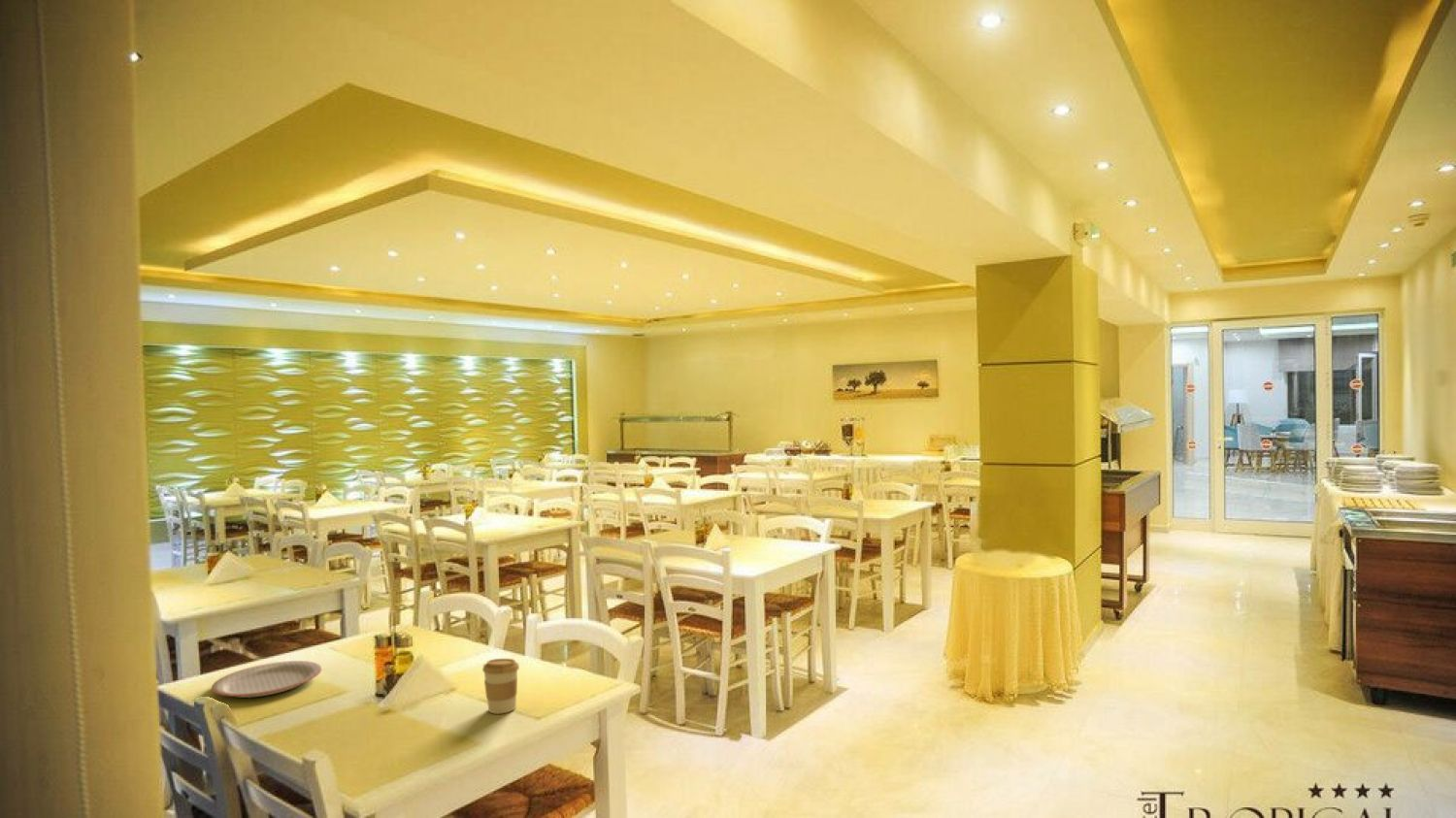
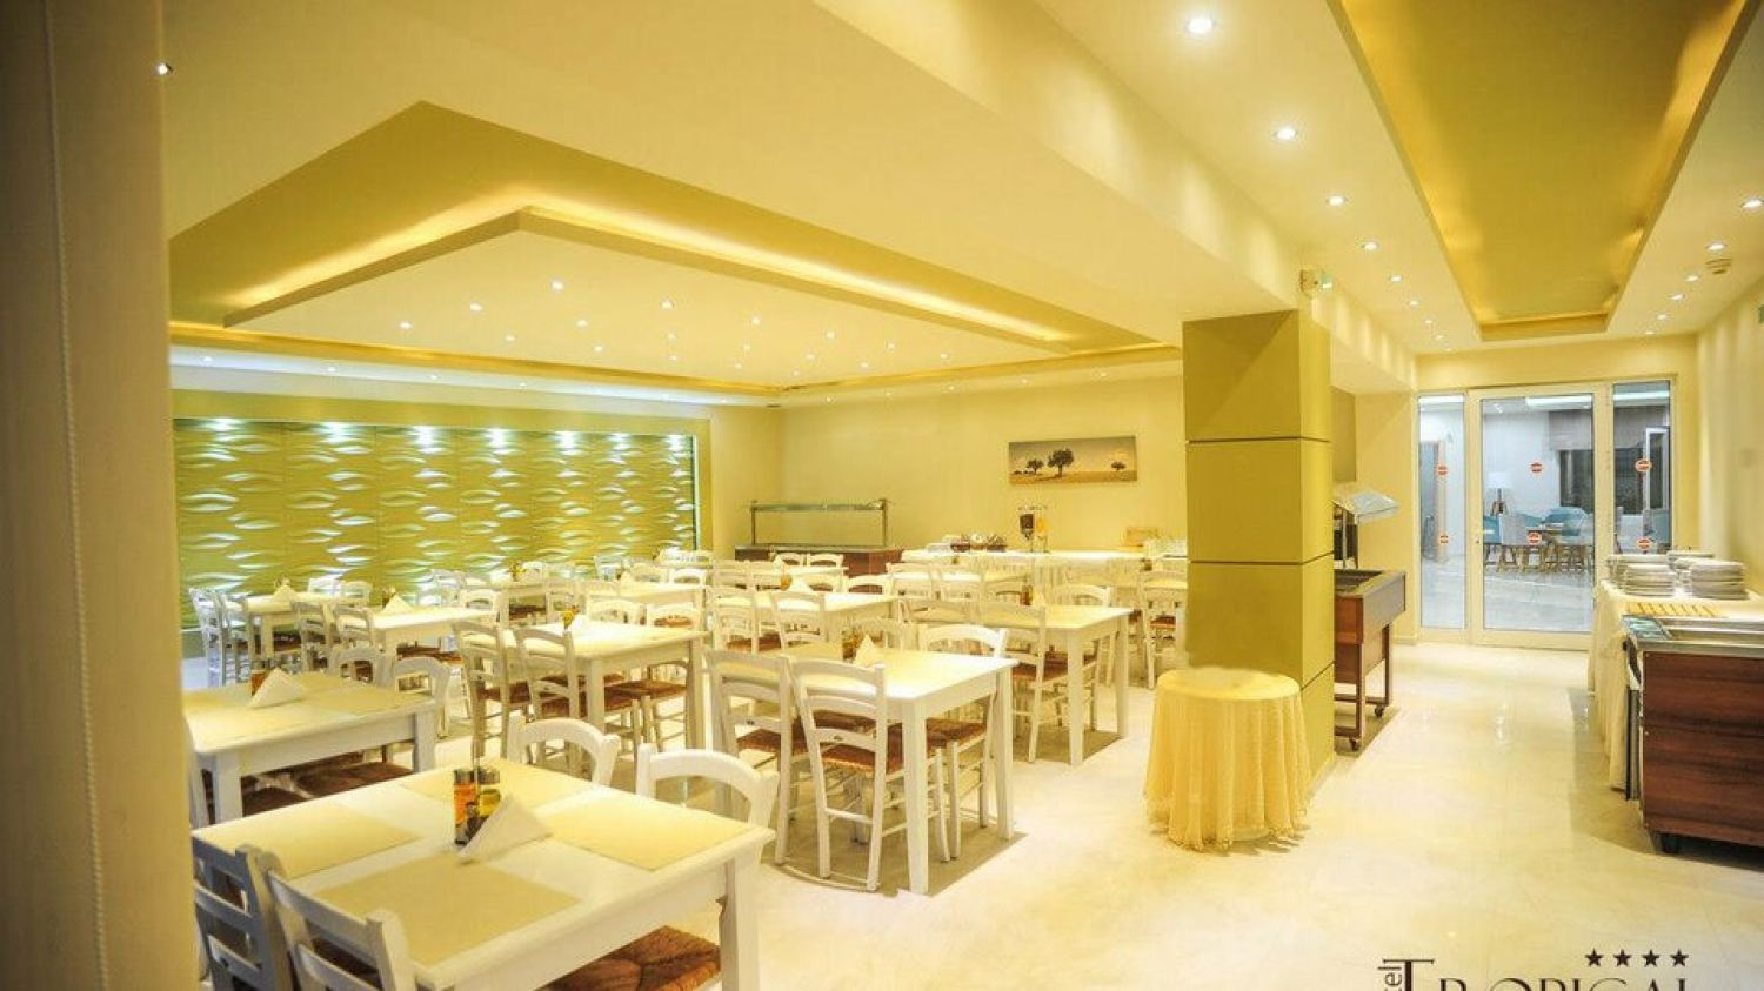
- coffee cup (501, 684)
- plate (268, 680)
